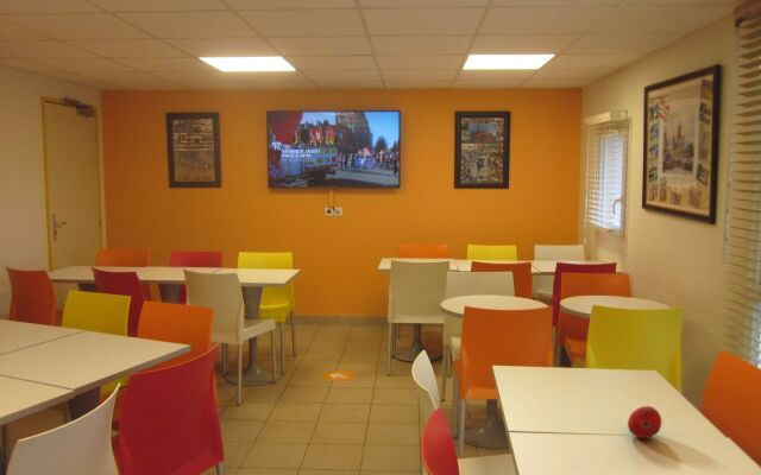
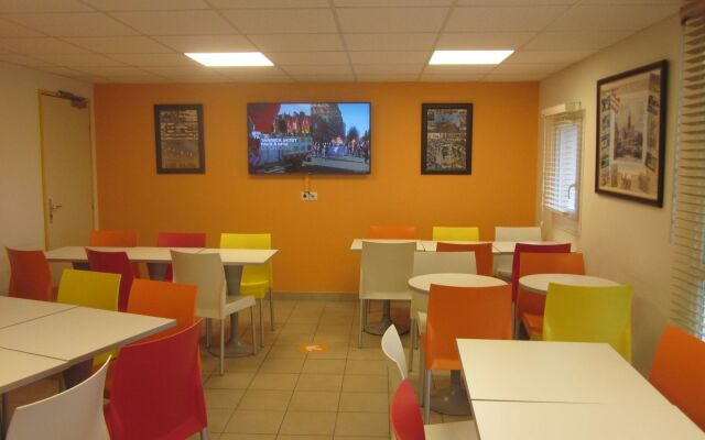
- fruit (643, 420)
